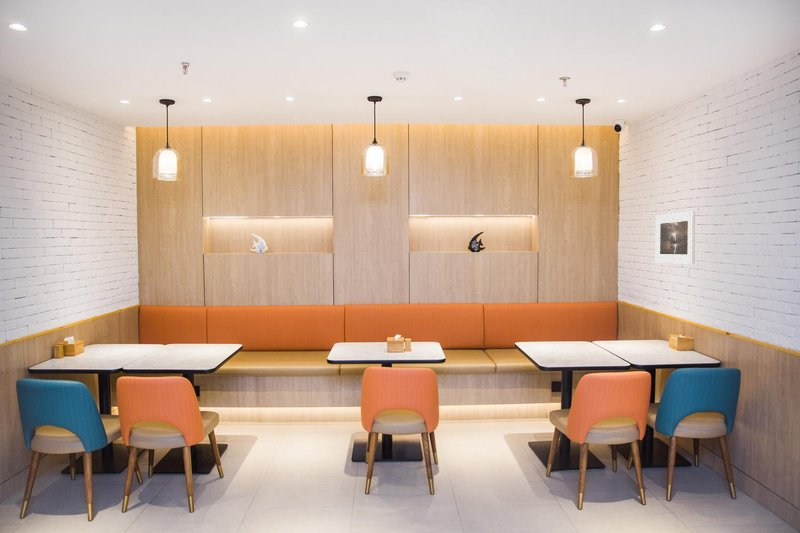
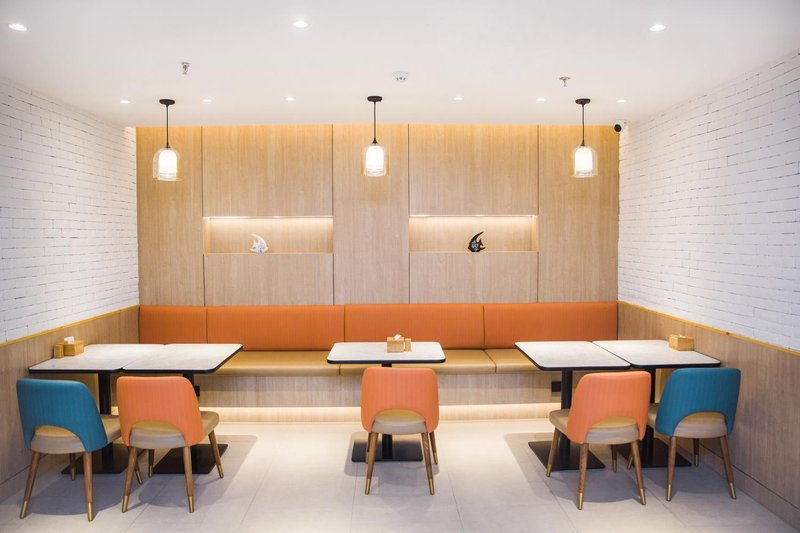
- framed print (673, 238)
